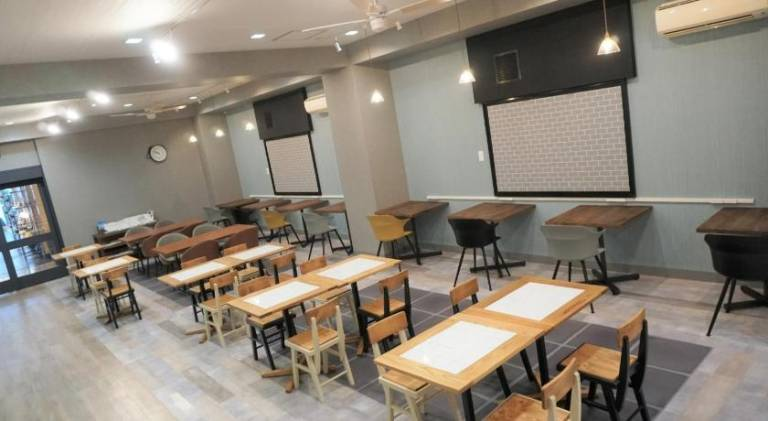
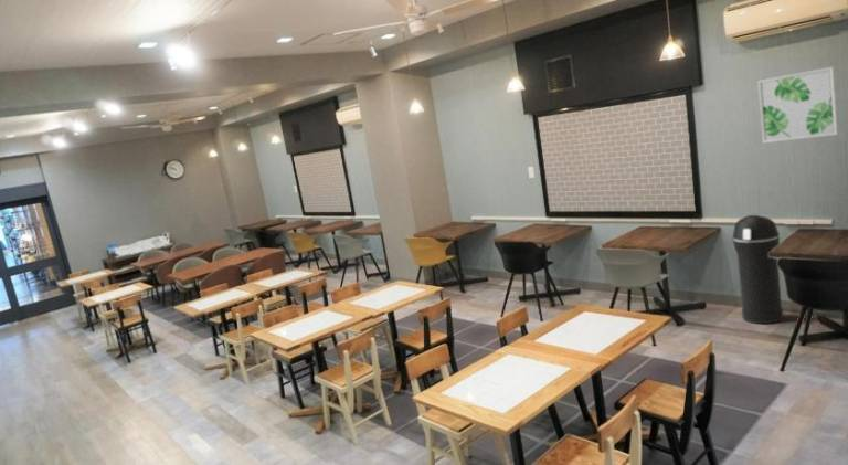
+ trash can (757, 266)
+ wall art (796, 106)
